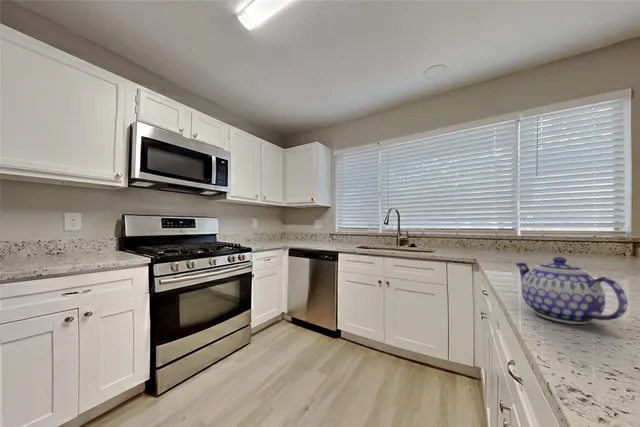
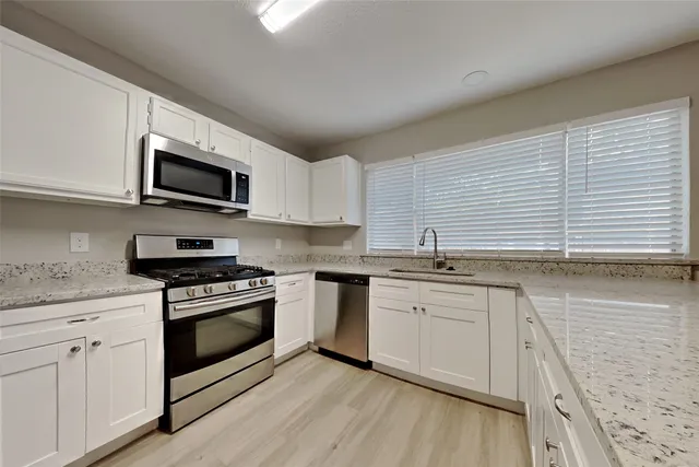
- teapot (559, 286)
